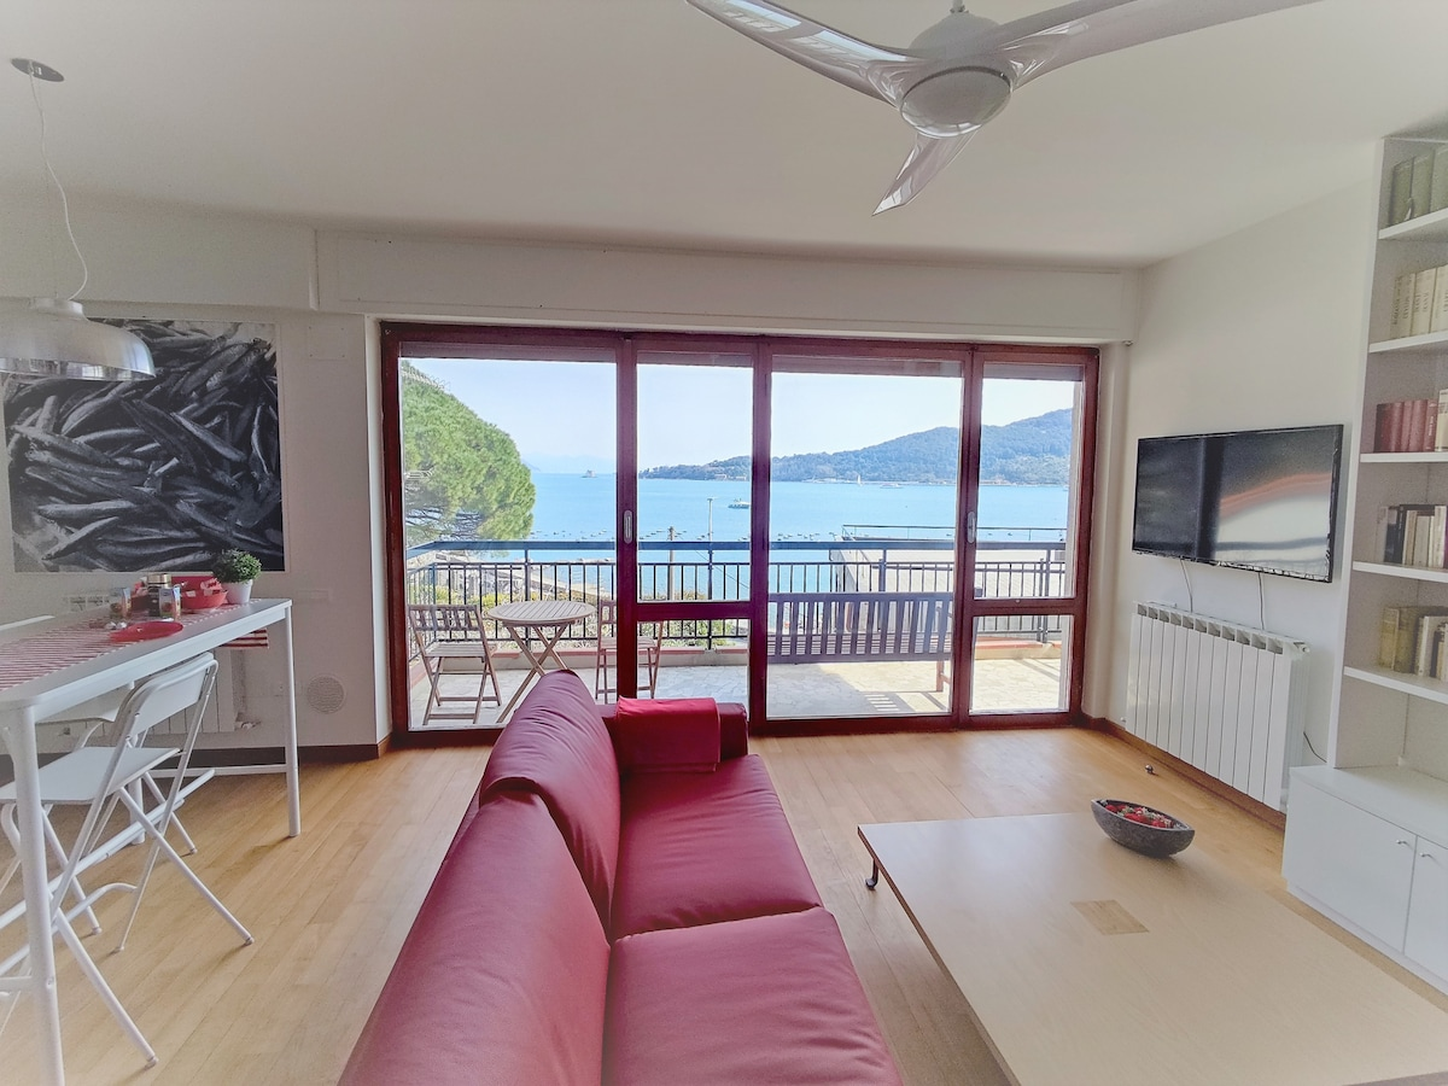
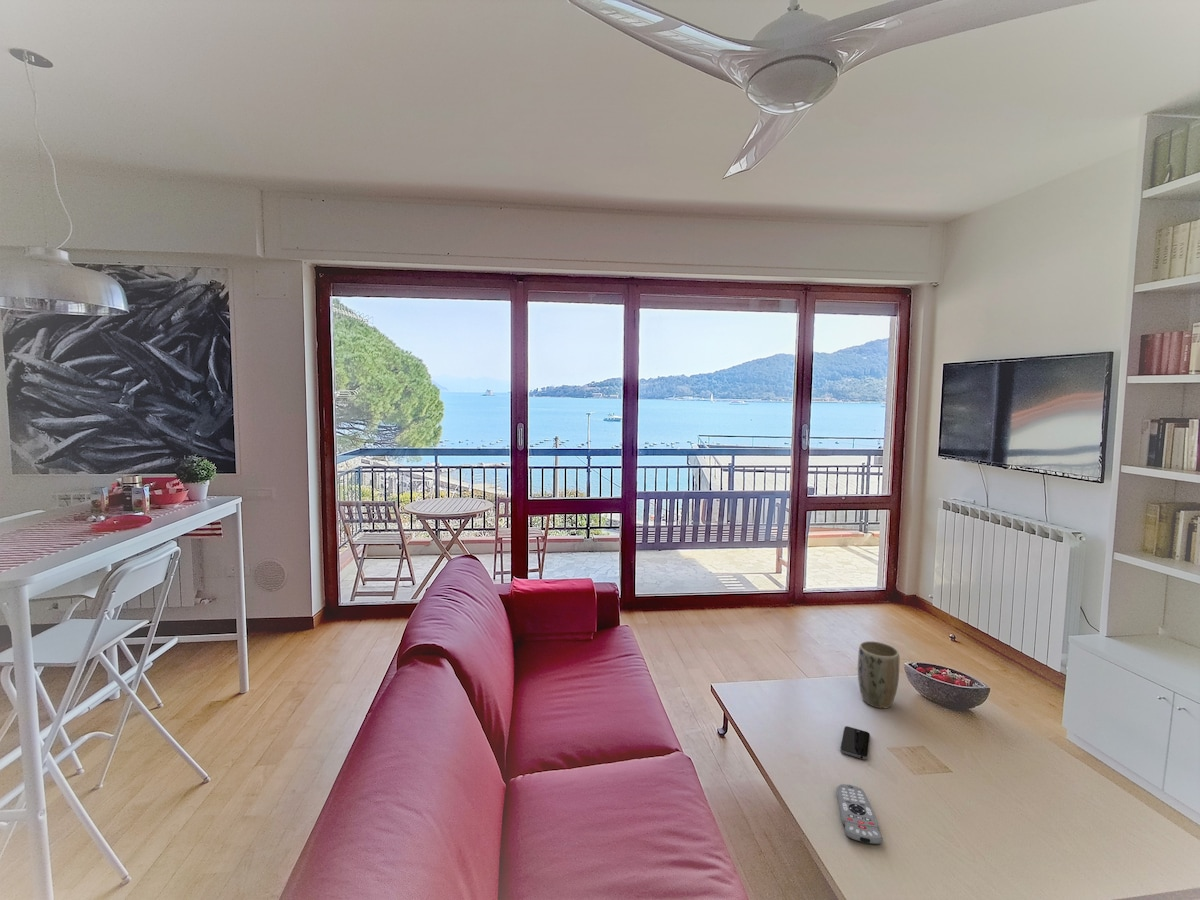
+ remote control (856, 812)
+ smartphone (855, 742)
+ plant pot (877, 675)
